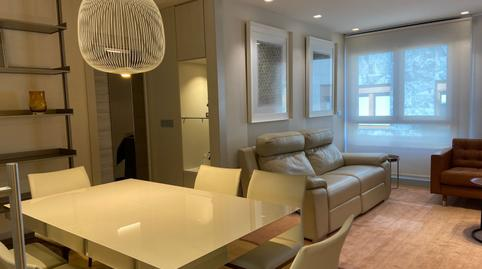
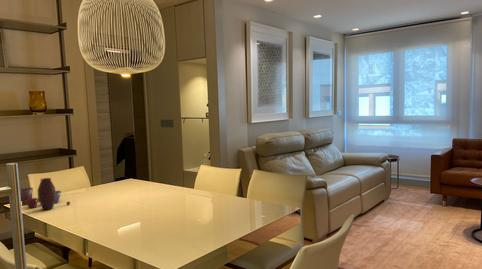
+ pottery set (43, 190)
